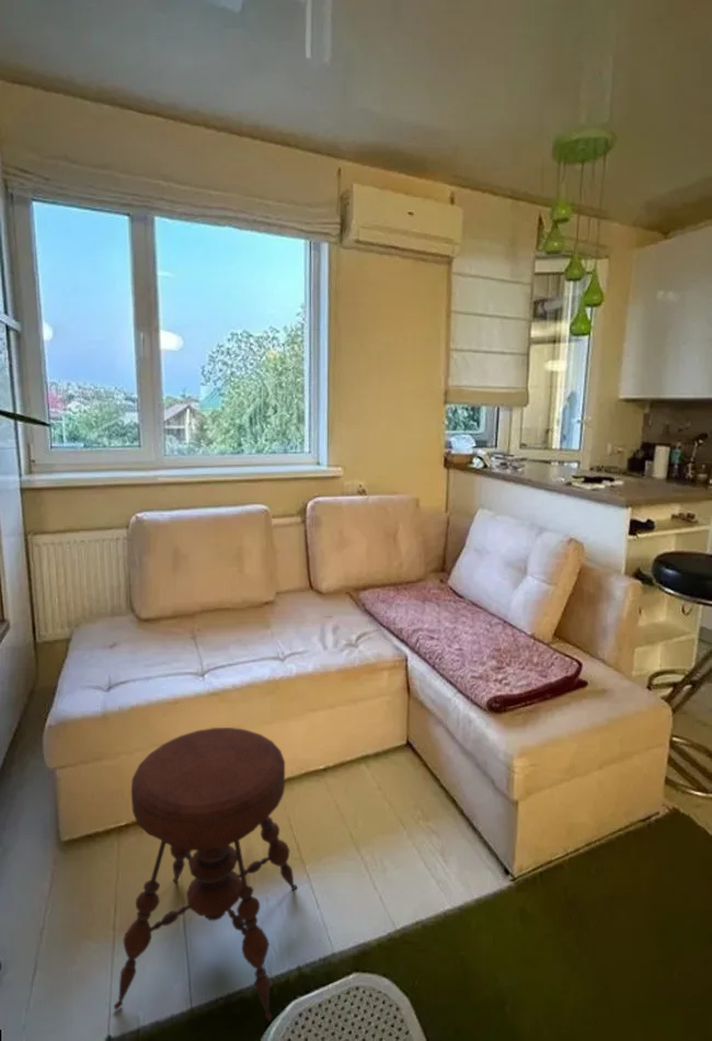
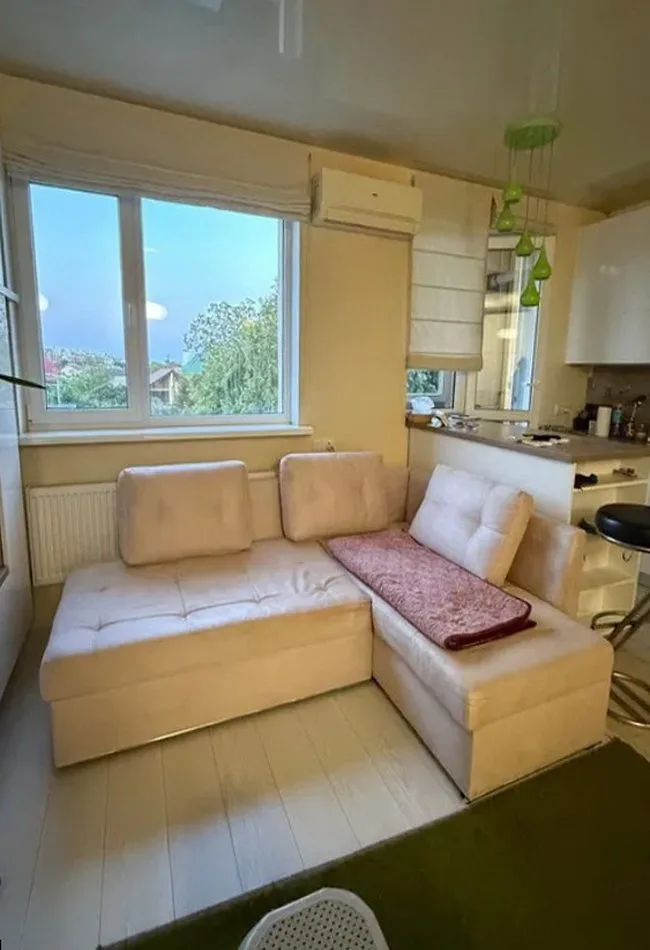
- stool (213, 853)
